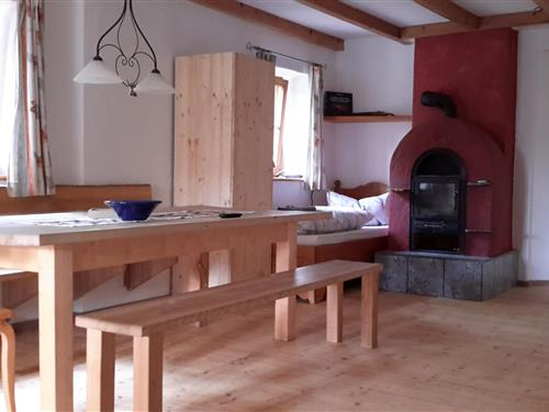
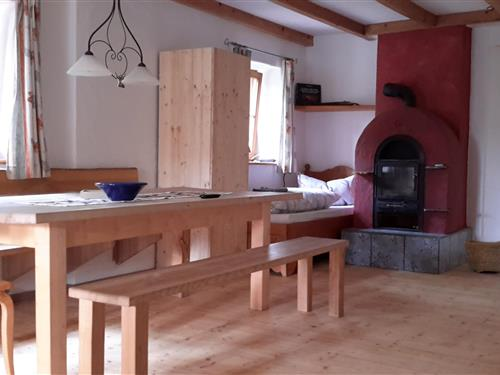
+ basket (484, 254)
